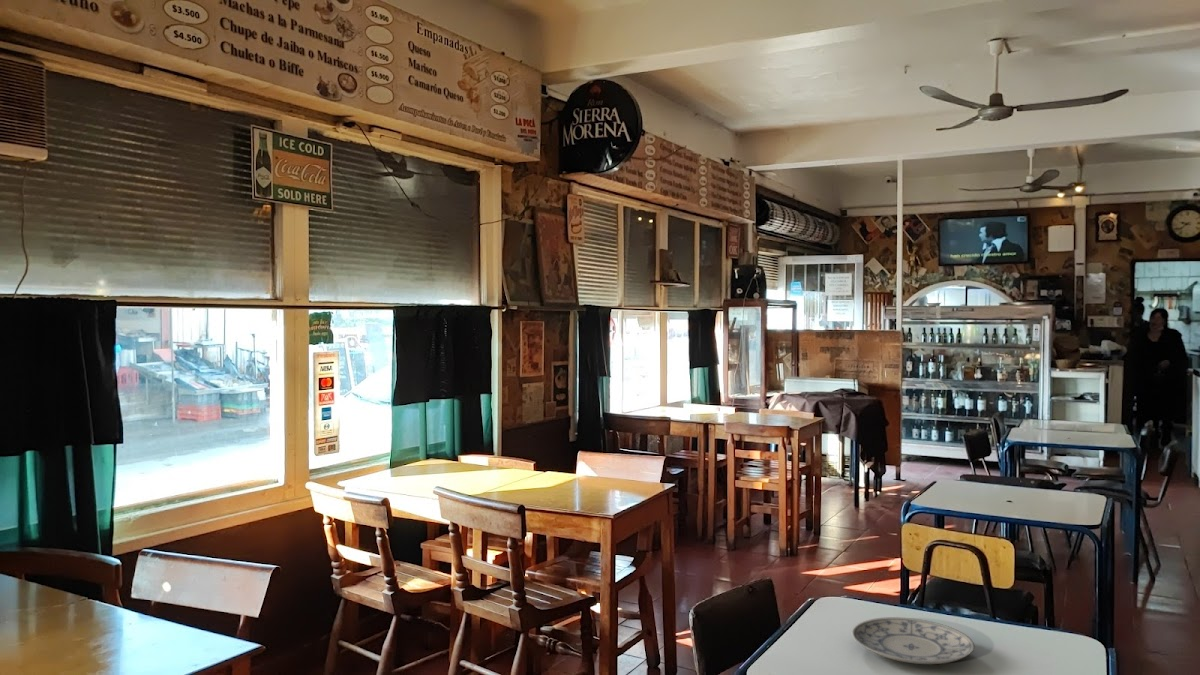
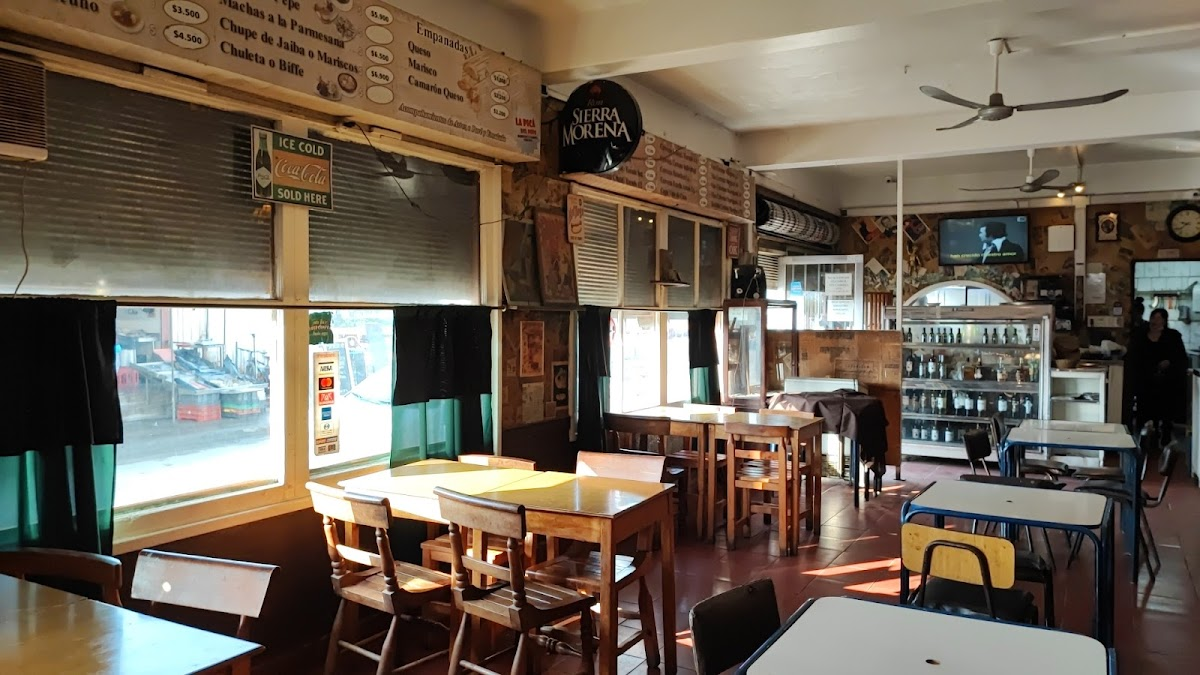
- plate (911, 643)
